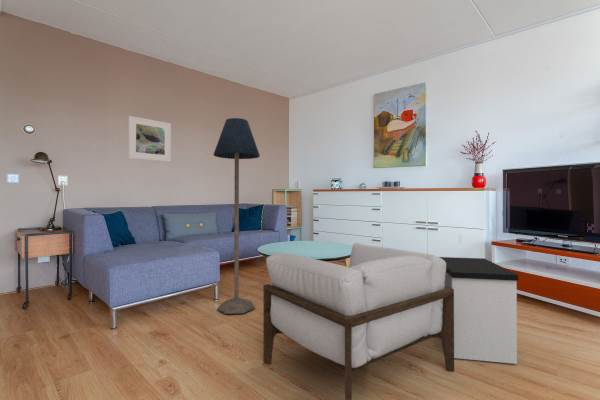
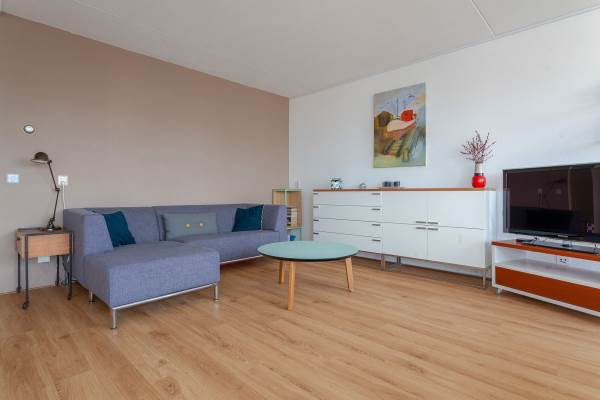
- floor lamp (236, 213)
- side table (470, 303)
- armchair (356, 308)
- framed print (150, 139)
